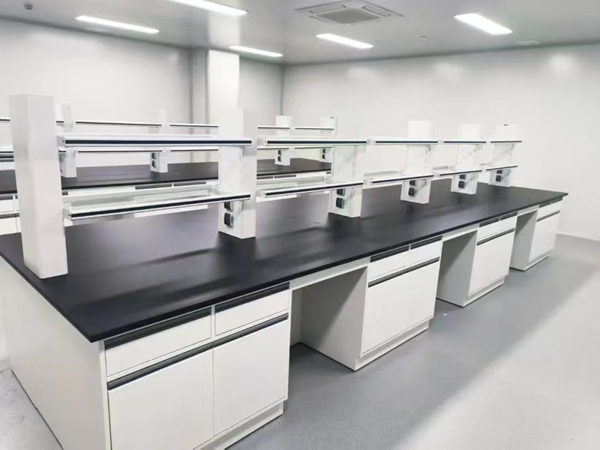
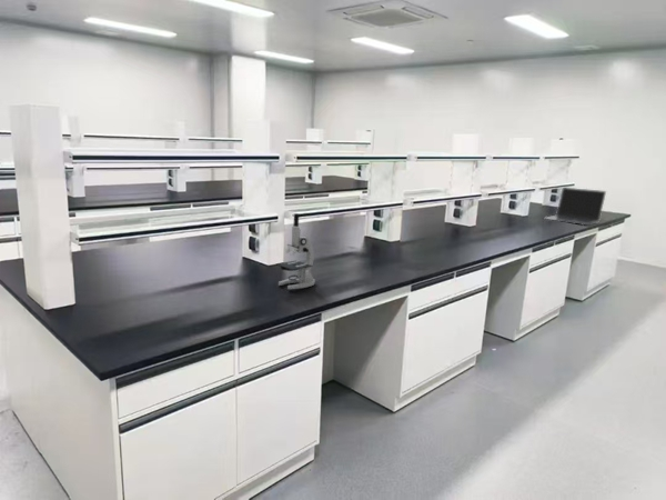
+ laptop (574, 204)
+ microscope (299, 249)
